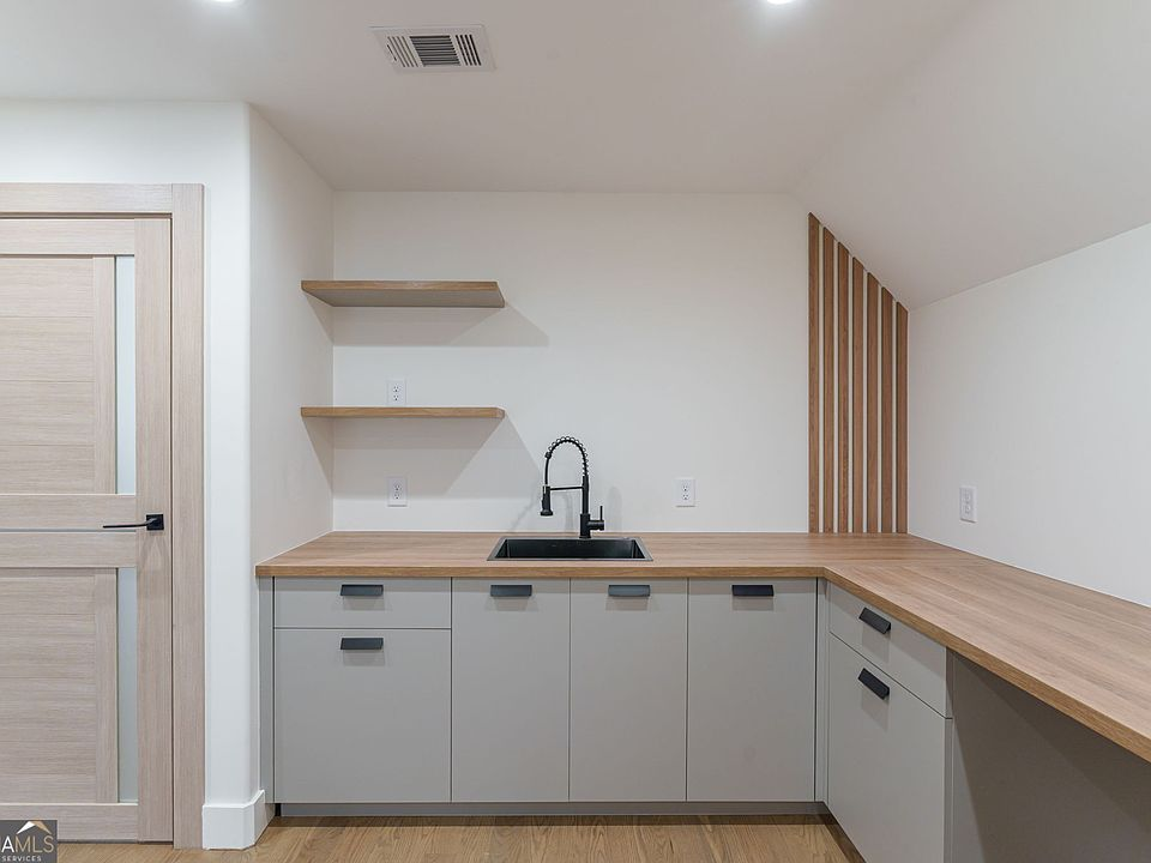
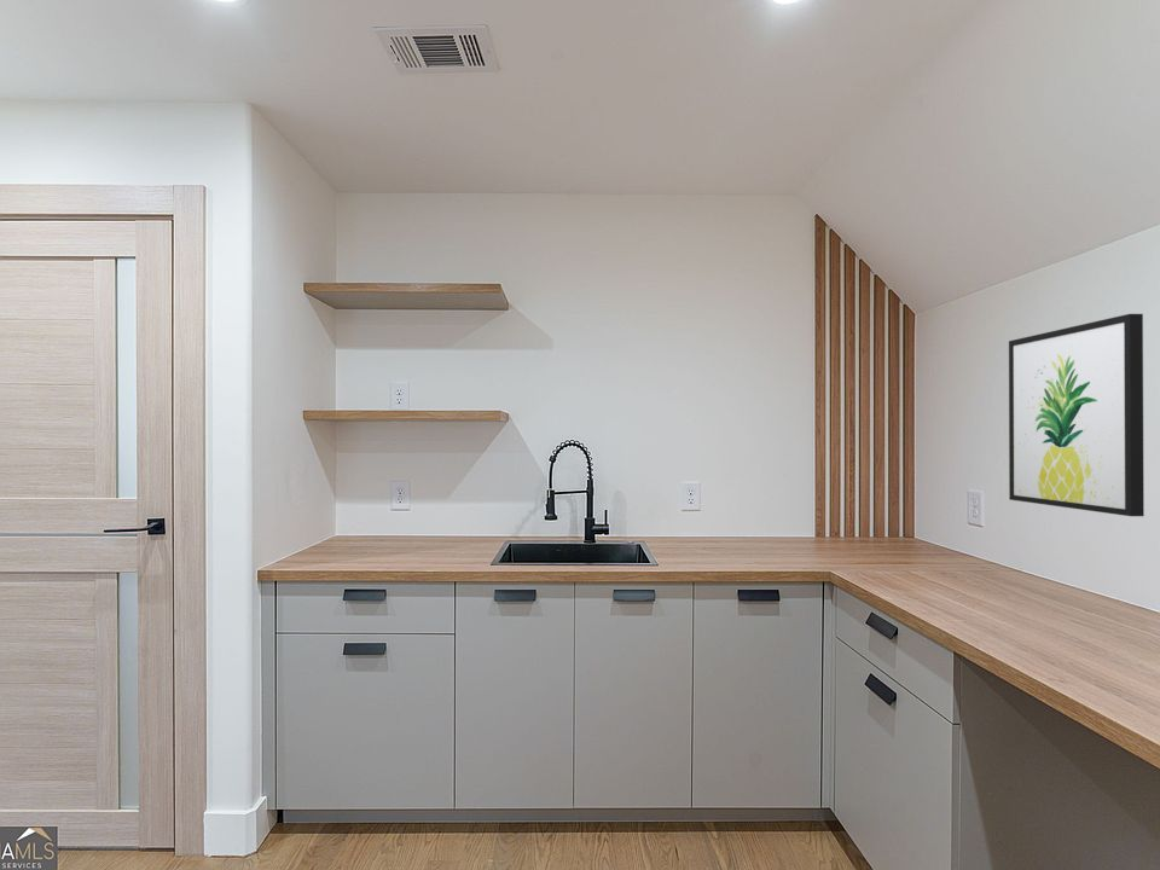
+ wall art (1067, 417)
